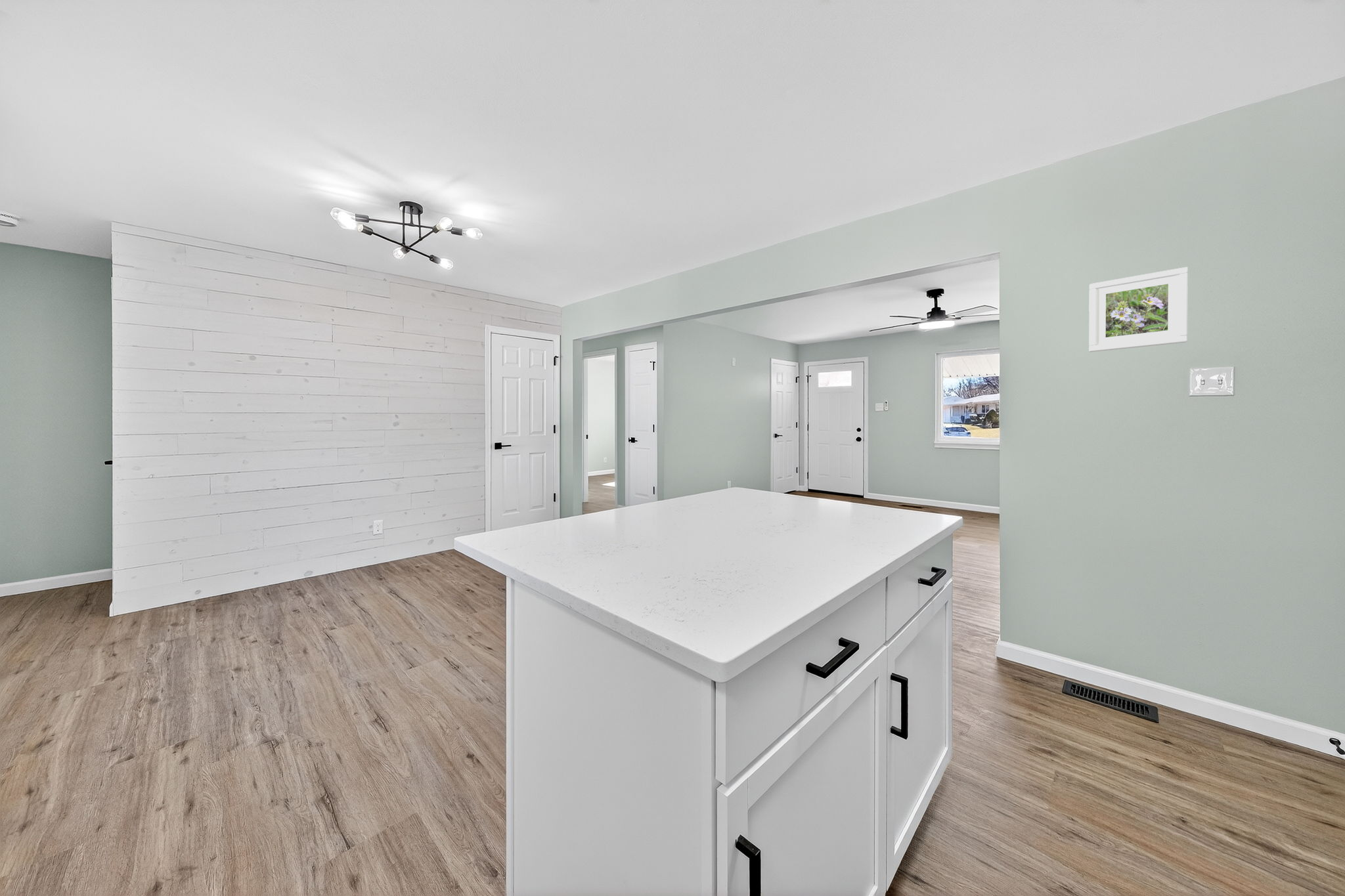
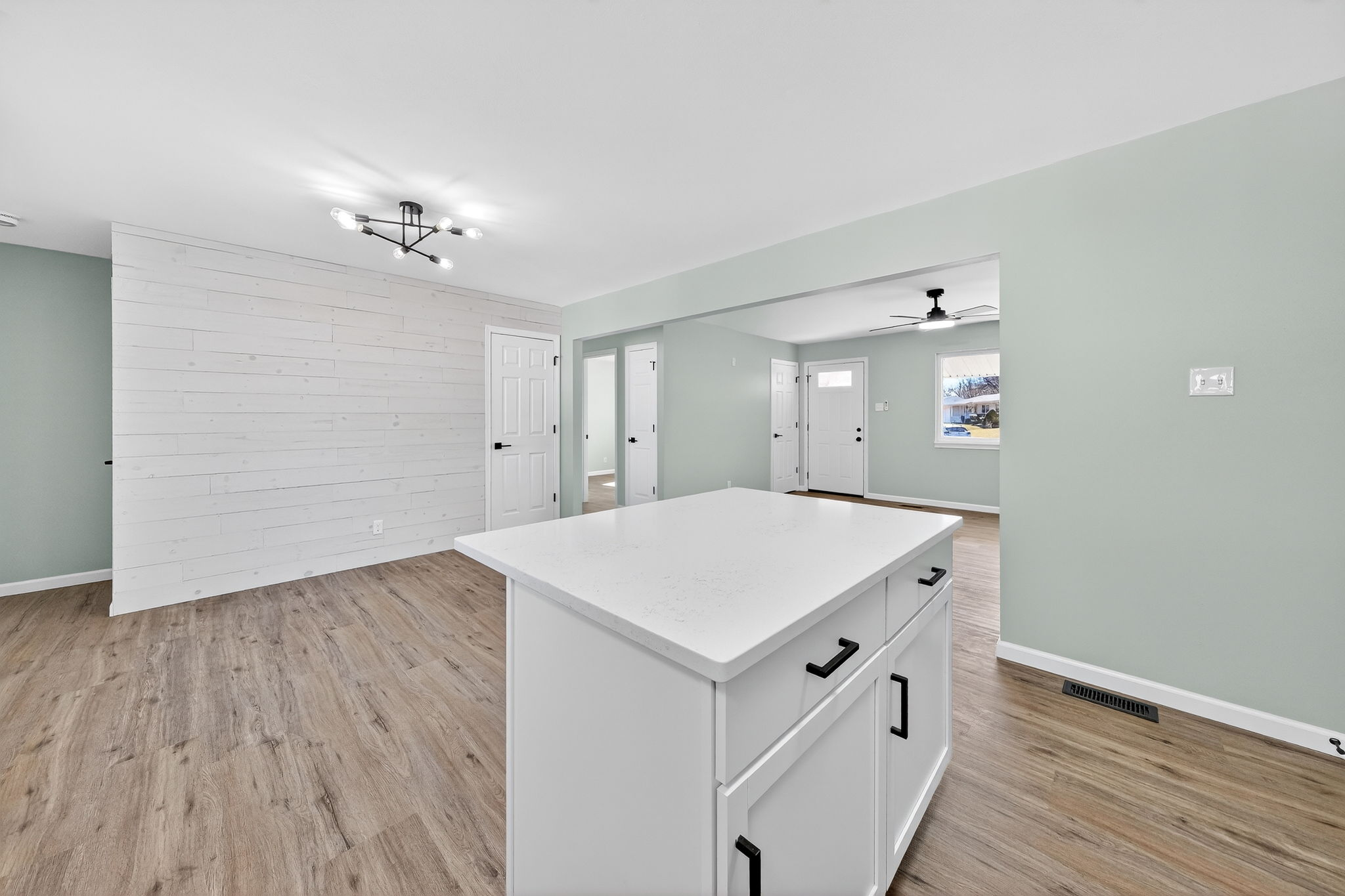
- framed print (1136, 311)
